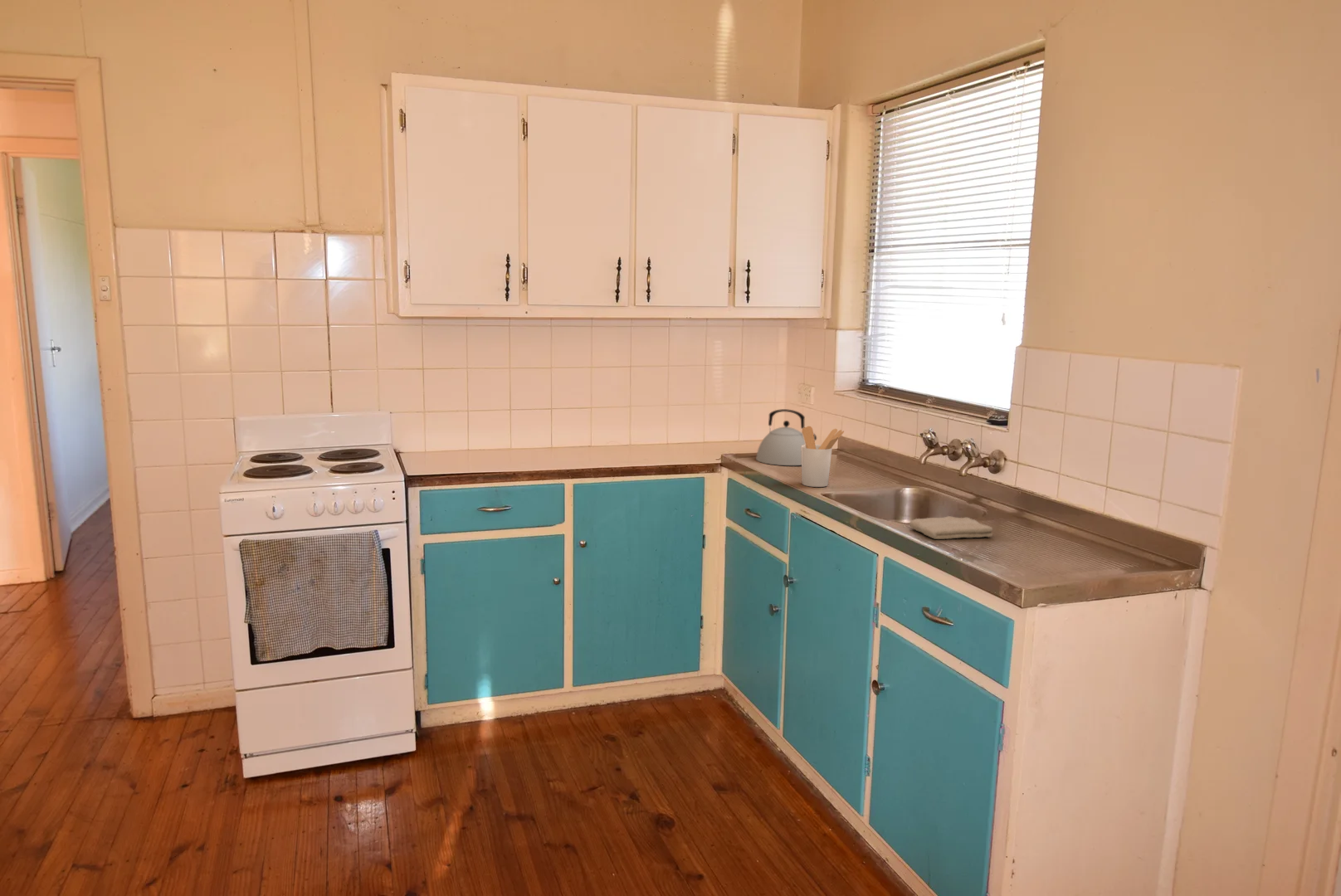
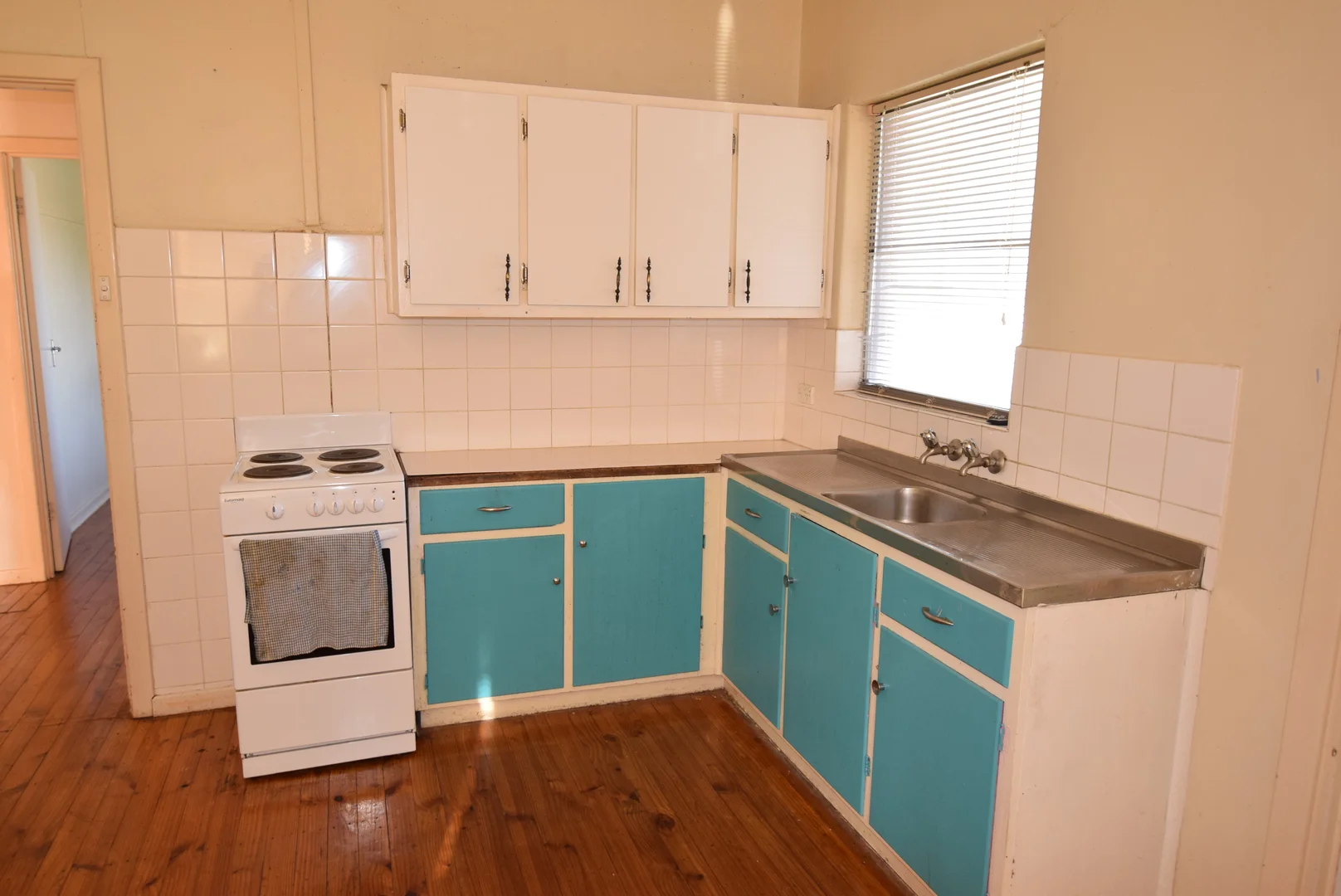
- utensil holder (822, 455)
- kettle (787, 435)
- washcloth (952, 527)
